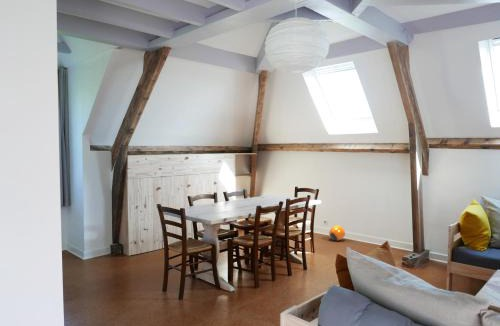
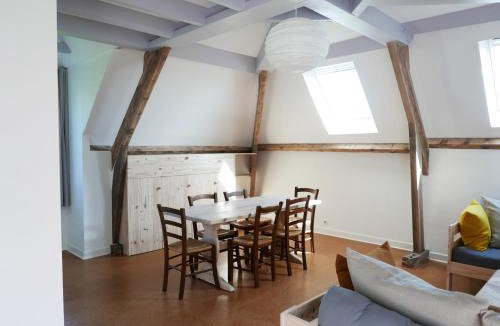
- ball (337, 232)
